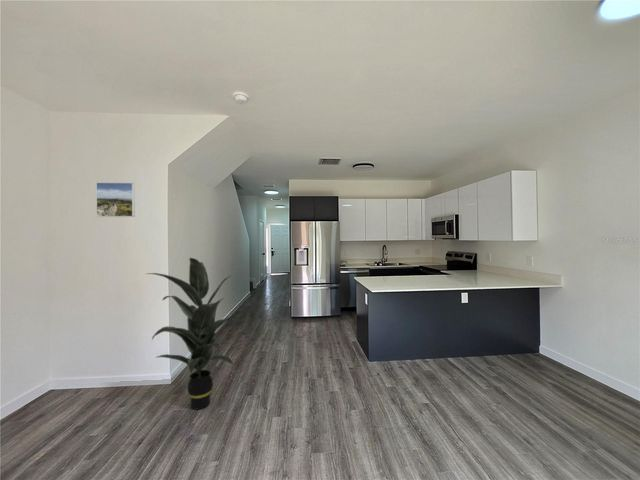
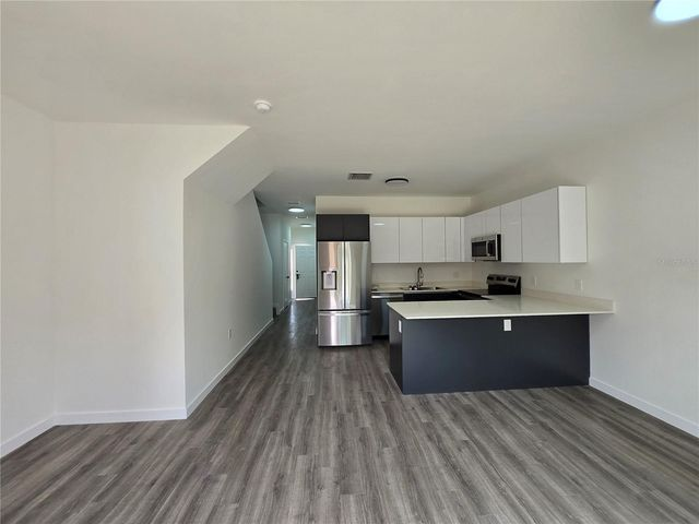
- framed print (115, 199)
- indoor plant (194, 332)
